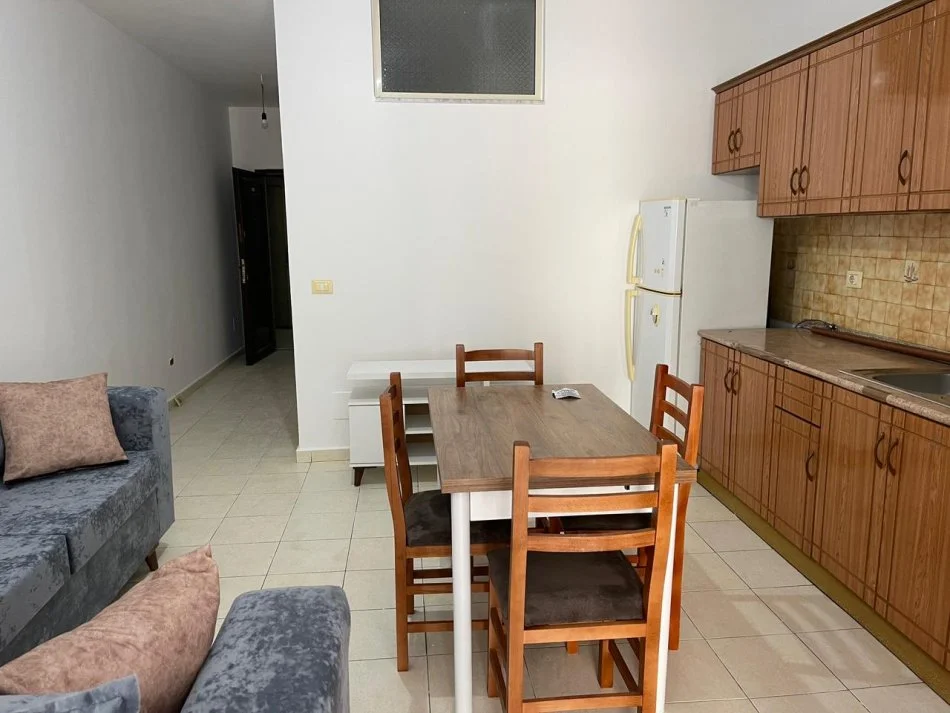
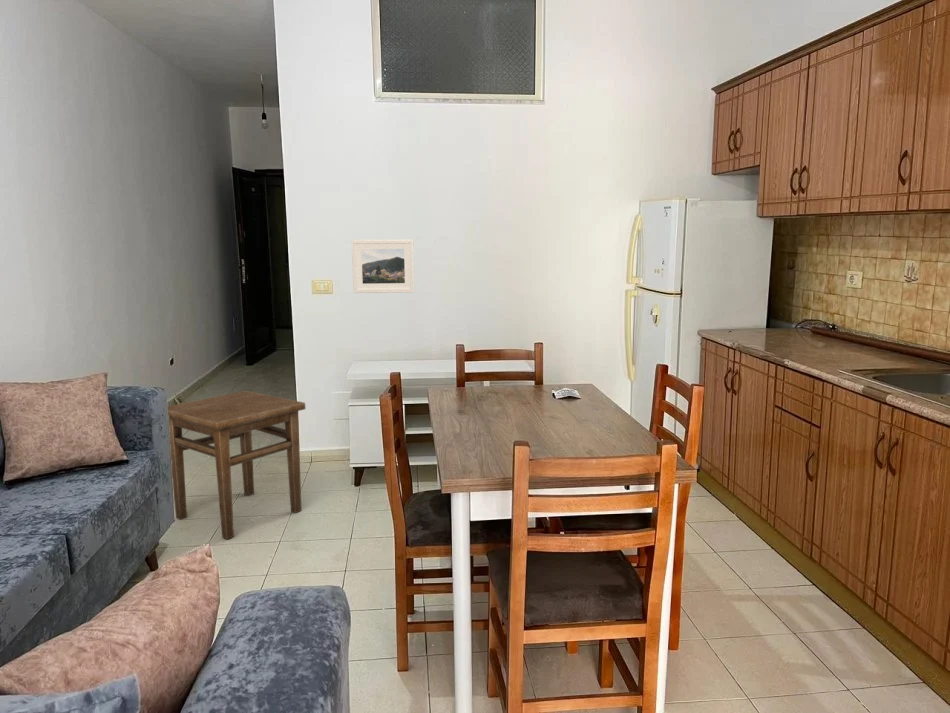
+ side table (236, 460)
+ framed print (383, 266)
